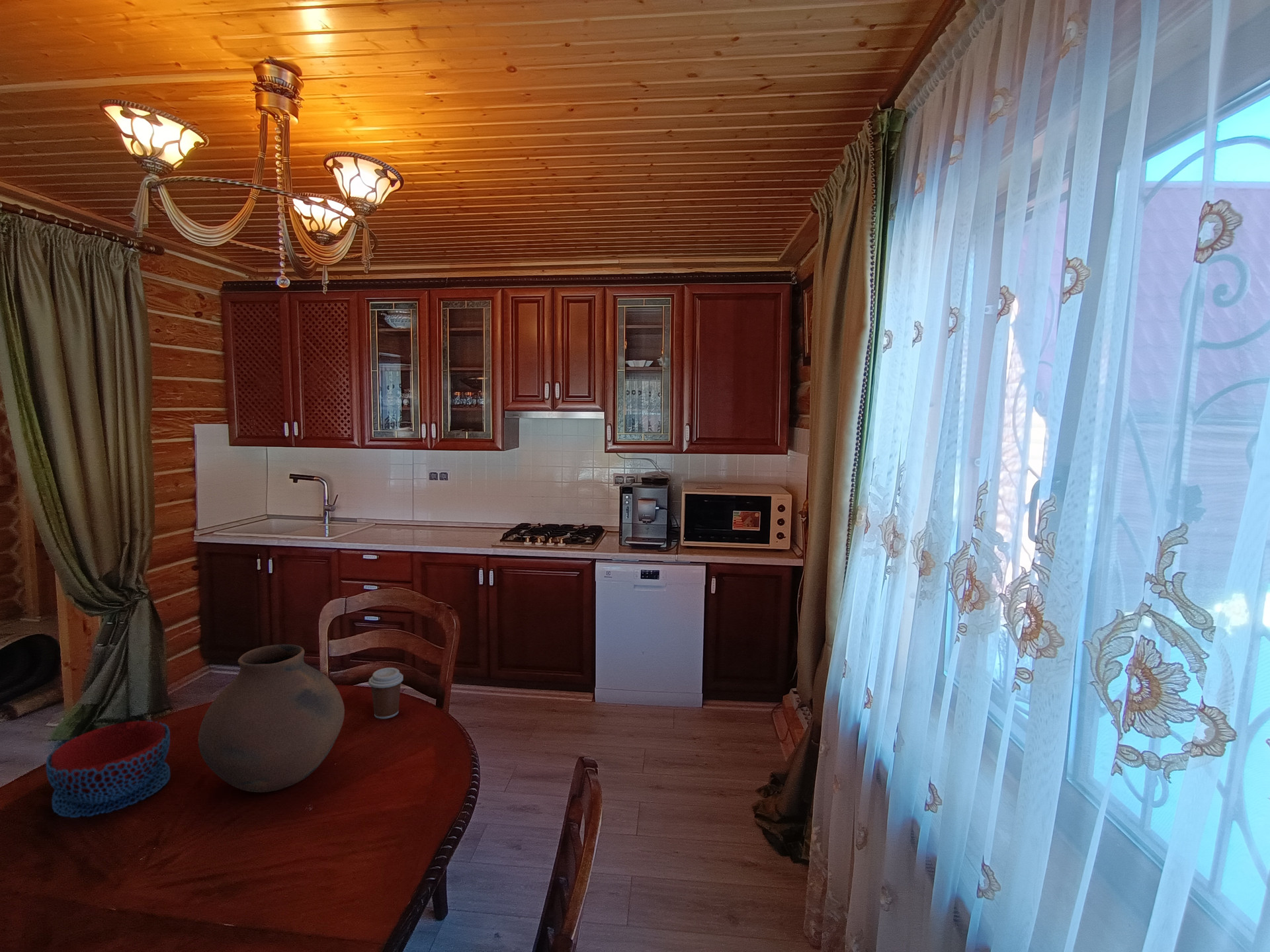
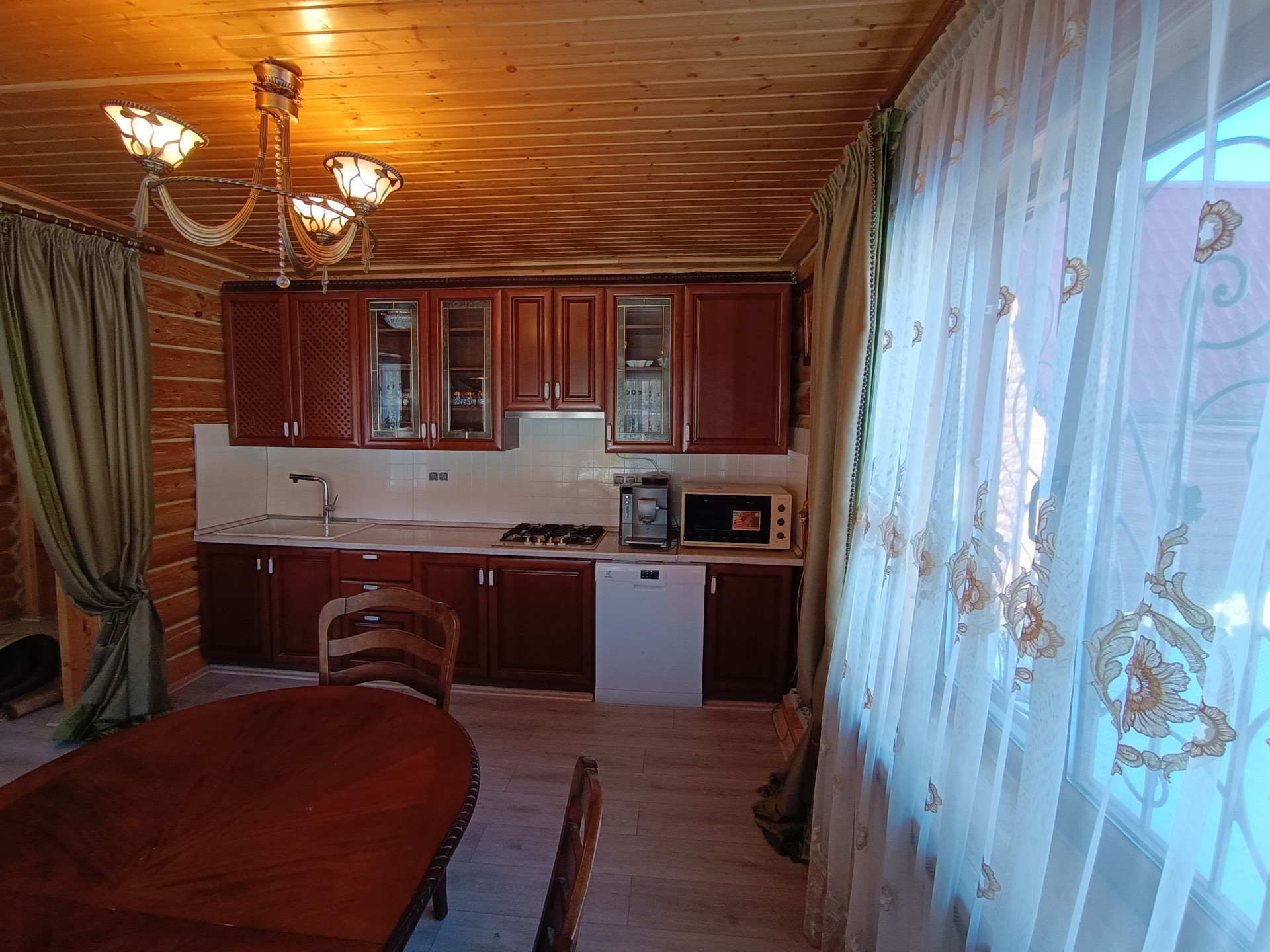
- bowl (112, 766)
- vase (275, 716)
- coffee cup (386, 693)
